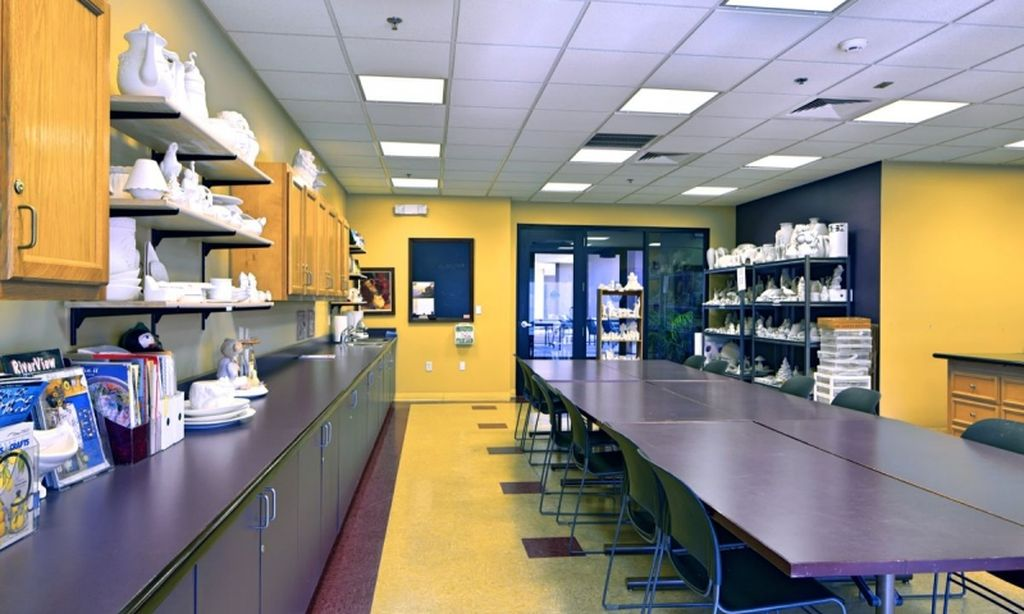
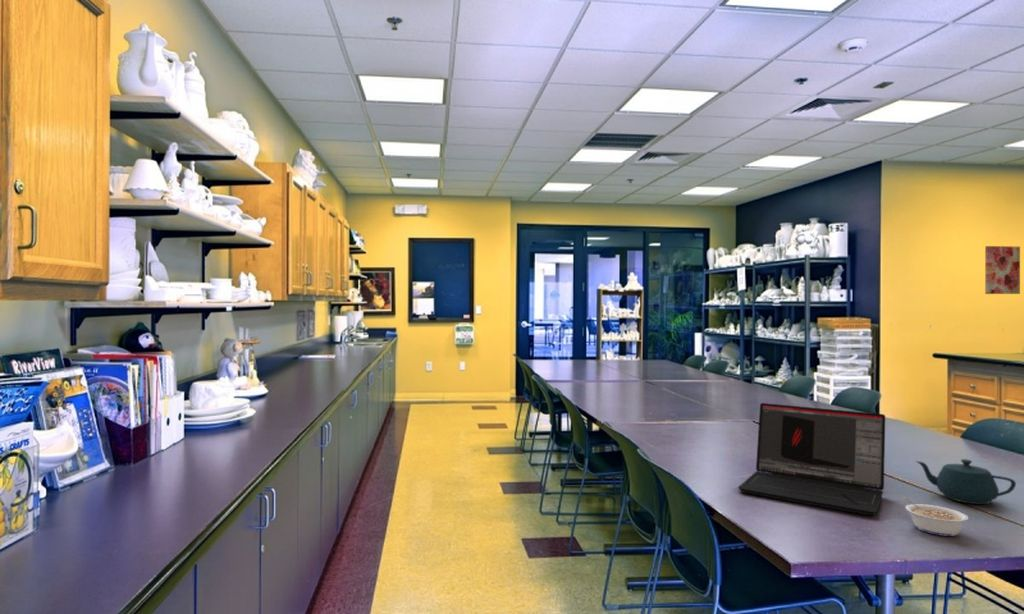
+ teapot (963, 479)
+ legume (933, 518)
+ laptop (811, 453)
+ wall art (1002, 270)
